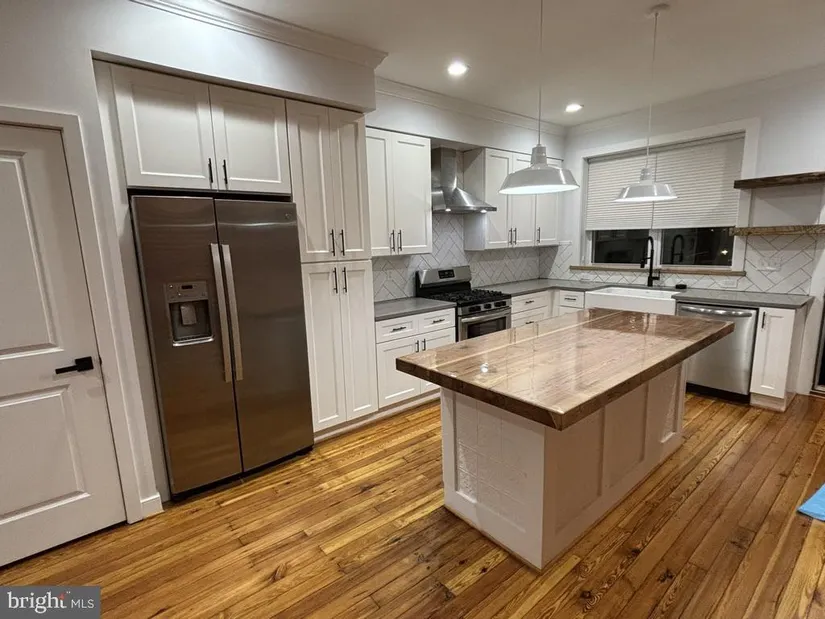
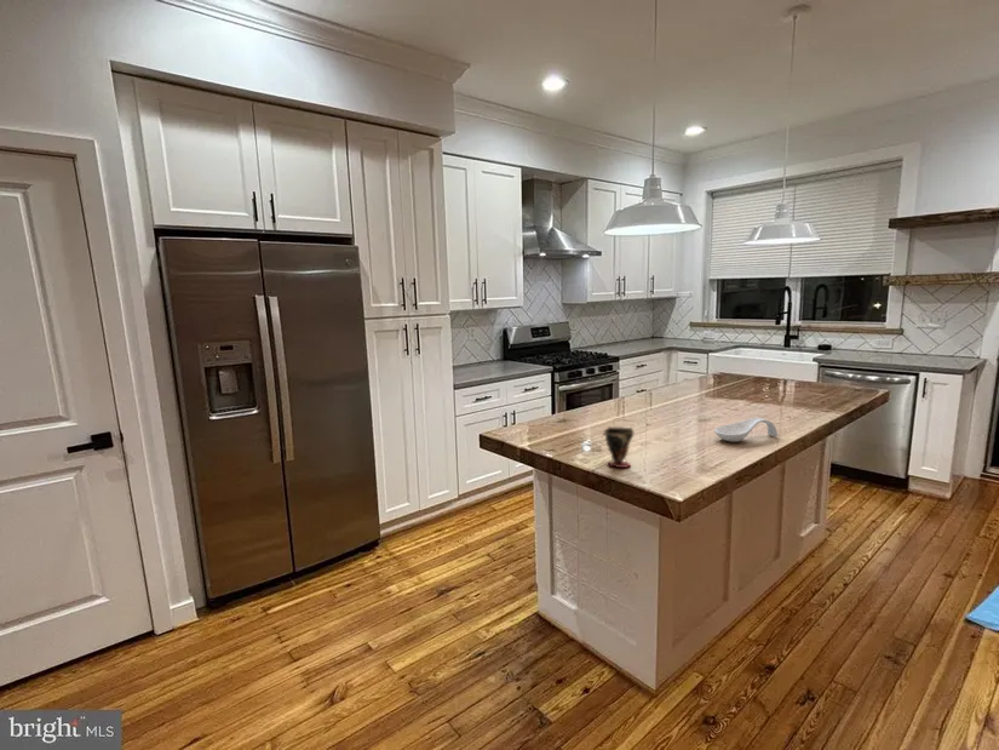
+ spoon rest (745, 429)
+ cup (618, 447)
